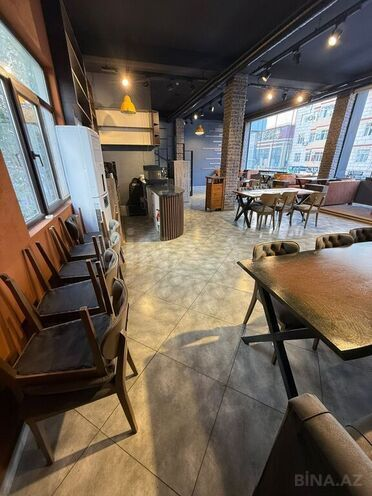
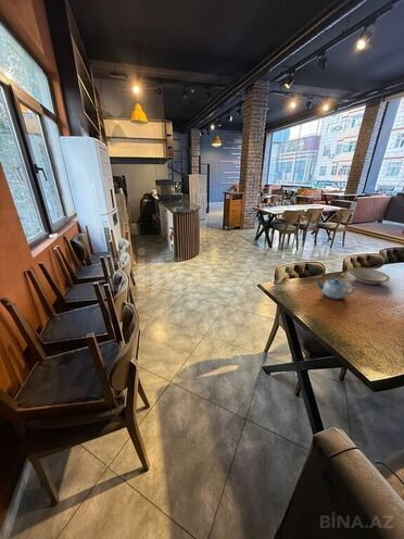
+ chinaware (333, 287)
+ bowl (367, 277)
